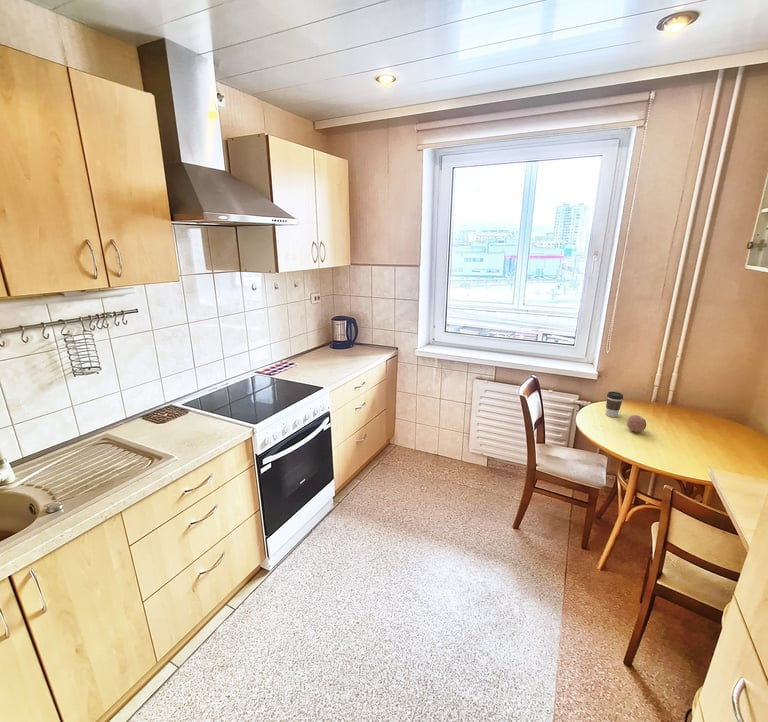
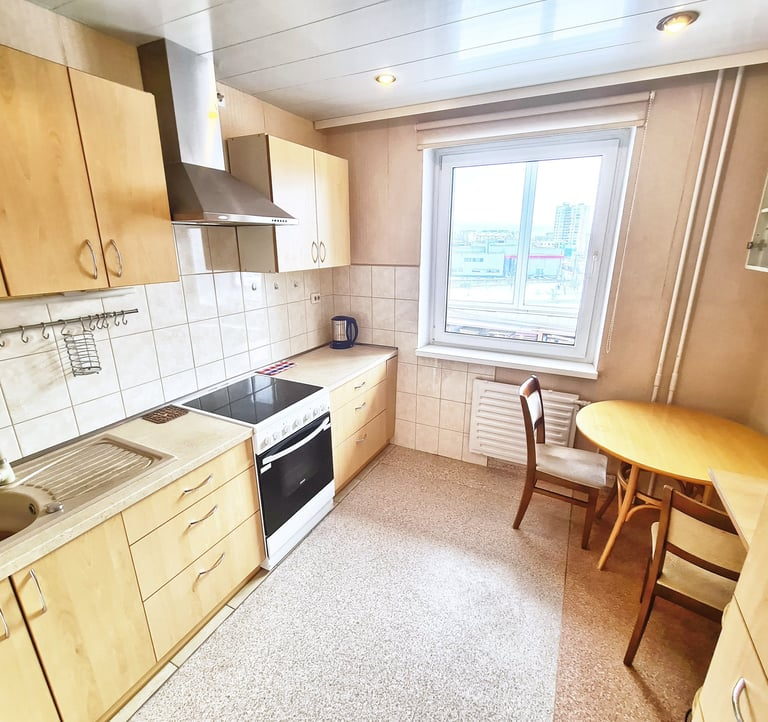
- coffee cup (613, 404)
- fruit (636, 423)
